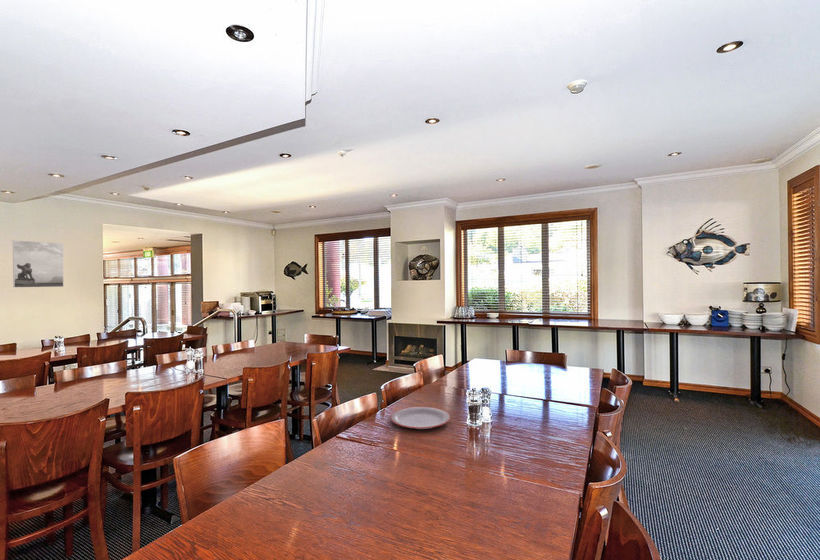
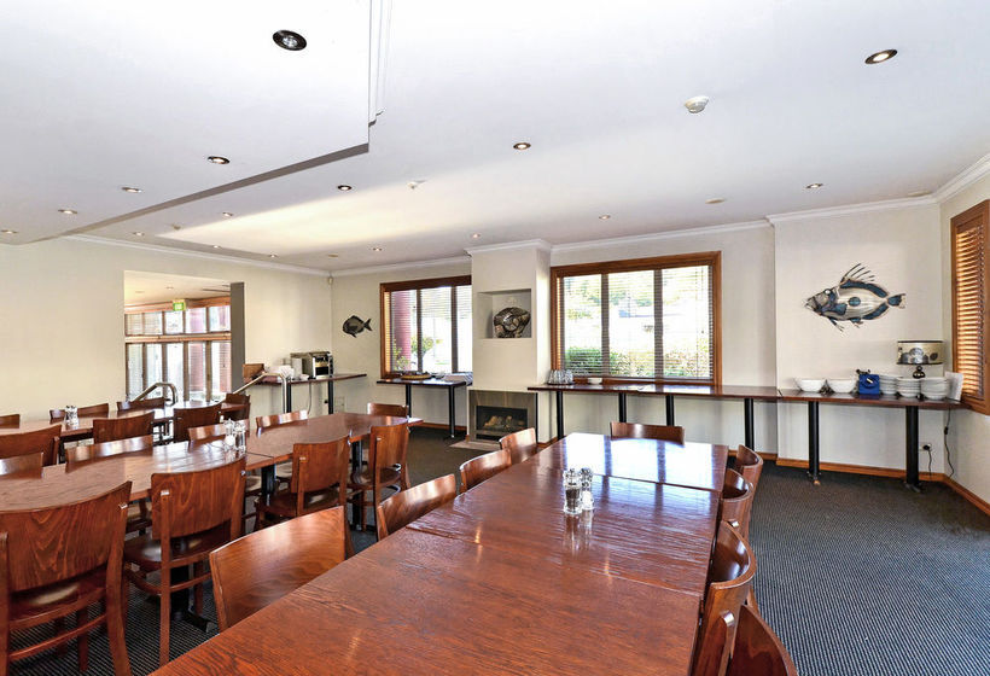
- plate (420, 418)
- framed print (39, 264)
